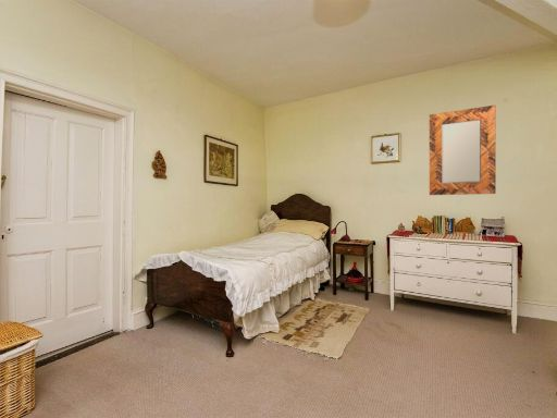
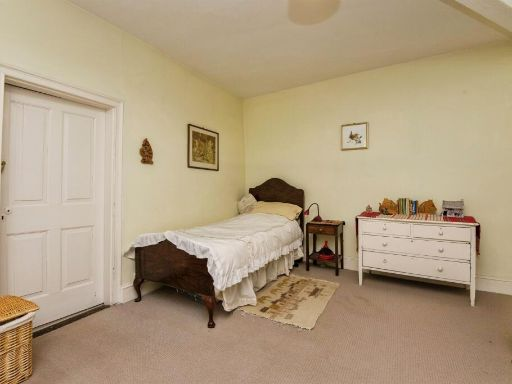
- home mirror (460, 152)
